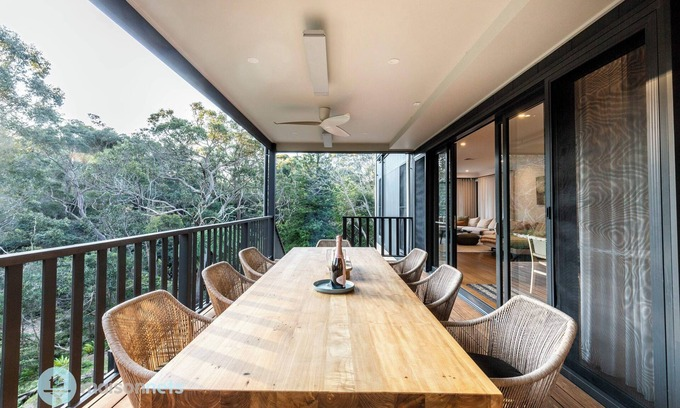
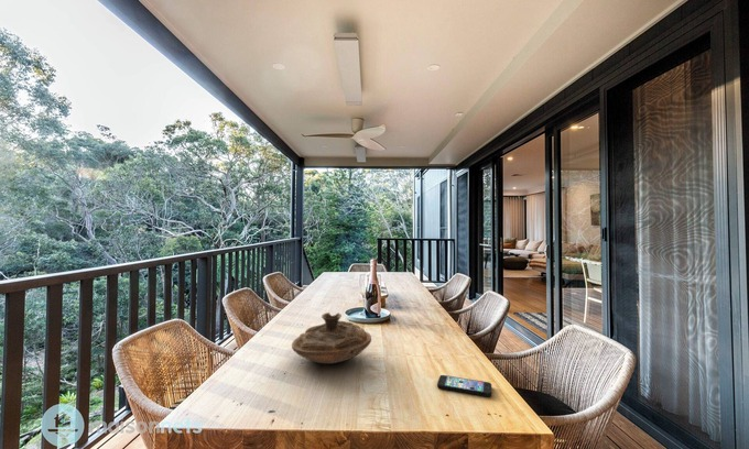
+ decorative bowl (332, 336)
+ smartphone (464, 385)
